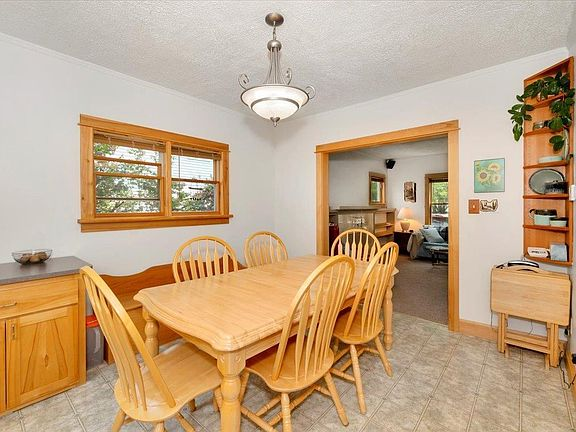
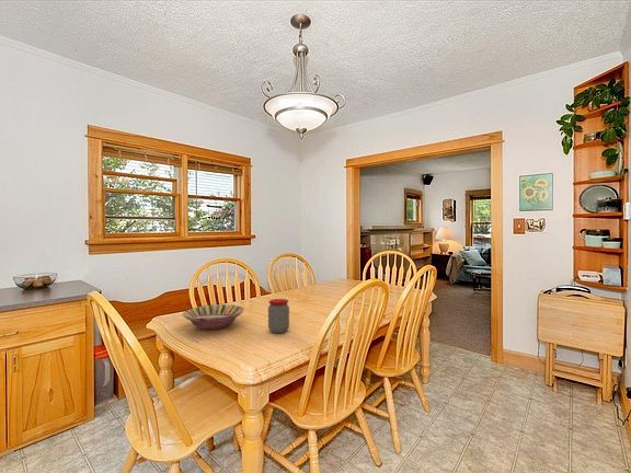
+ serving bowl (214, 318)
+ jar (278, 315)
